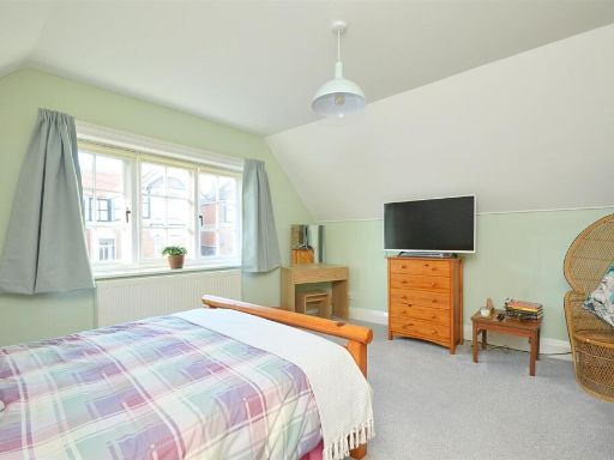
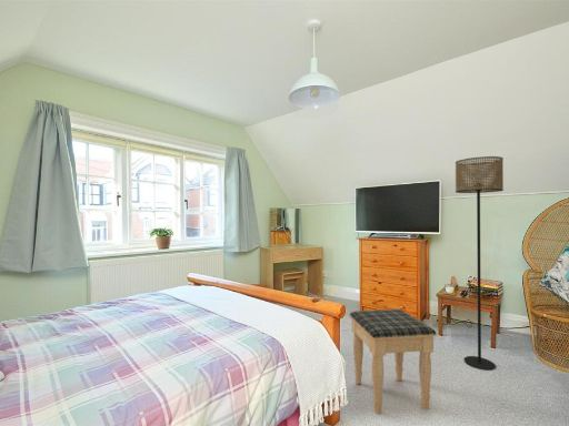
+ footstool (389, 352)
+ floor lamp (478, 261)
